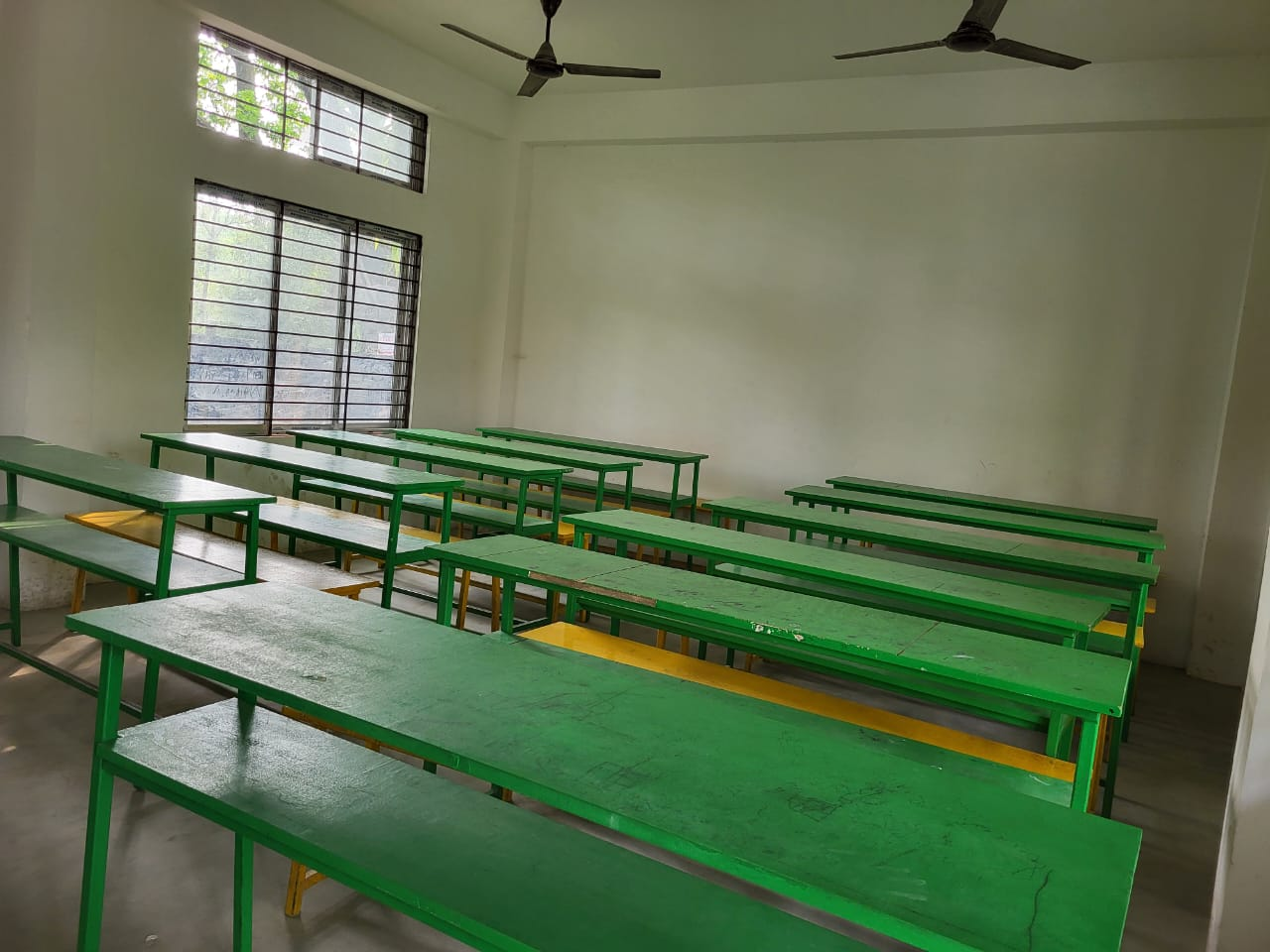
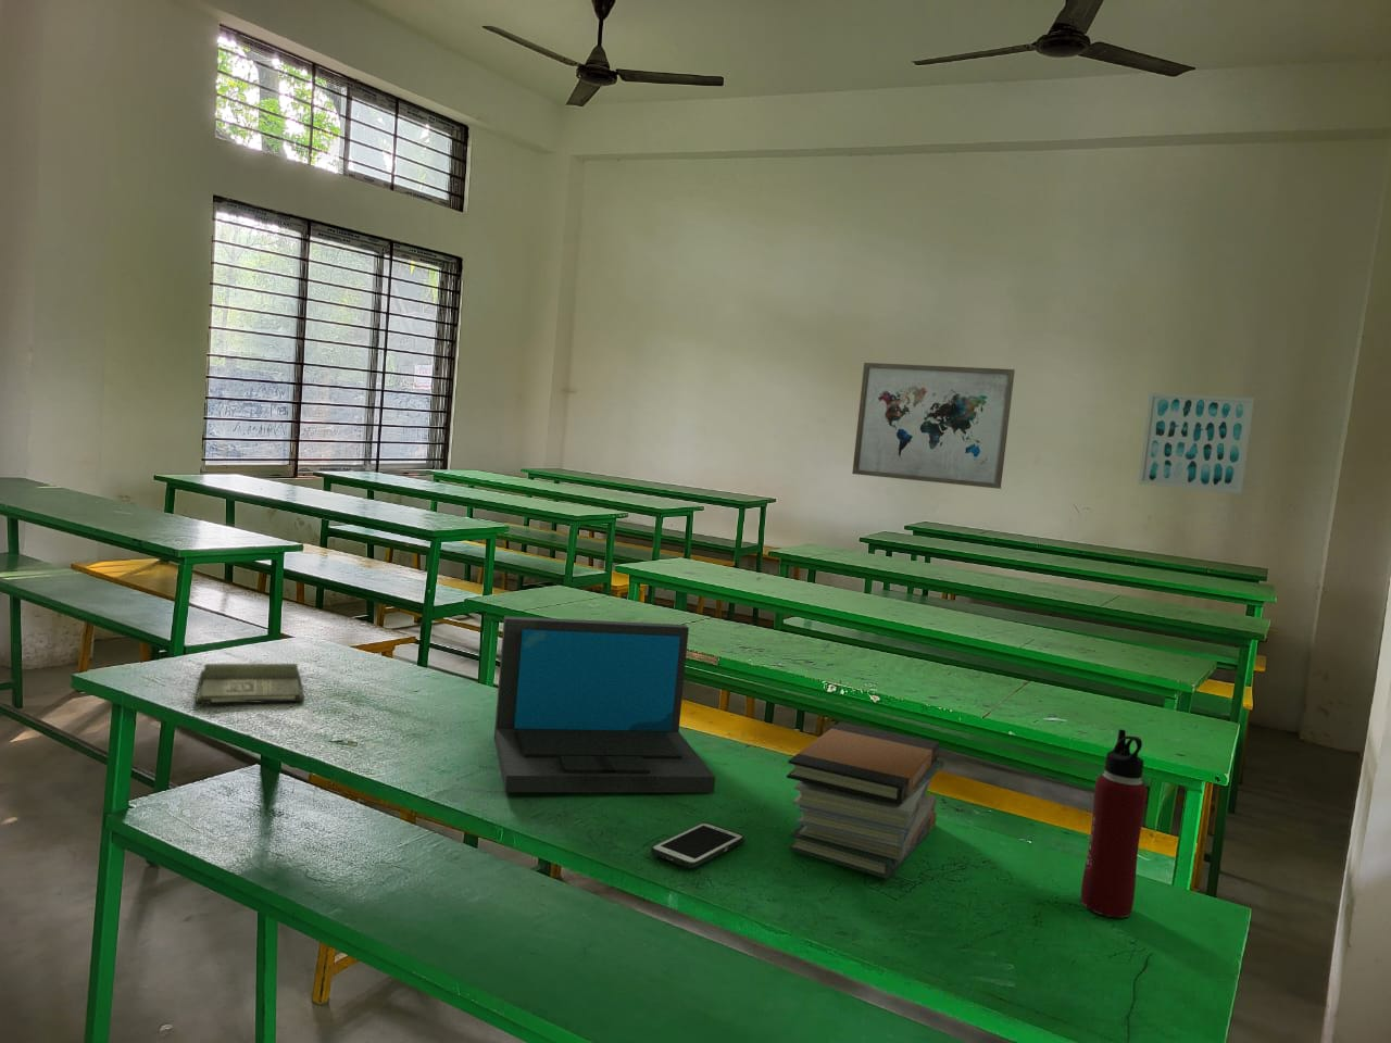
+ wall art (1194, 443)
+ water bottle (1116, 820)
+ book stack (865, 794)
+ hardback book (251, 678)
+ laptop (603, 700)
+ cell phone (699, 845)
+ wall art (930, 424)
